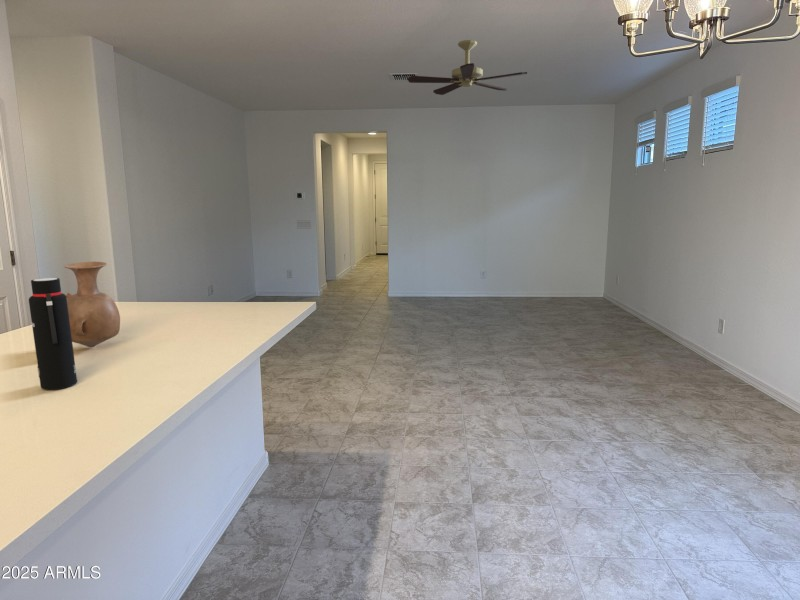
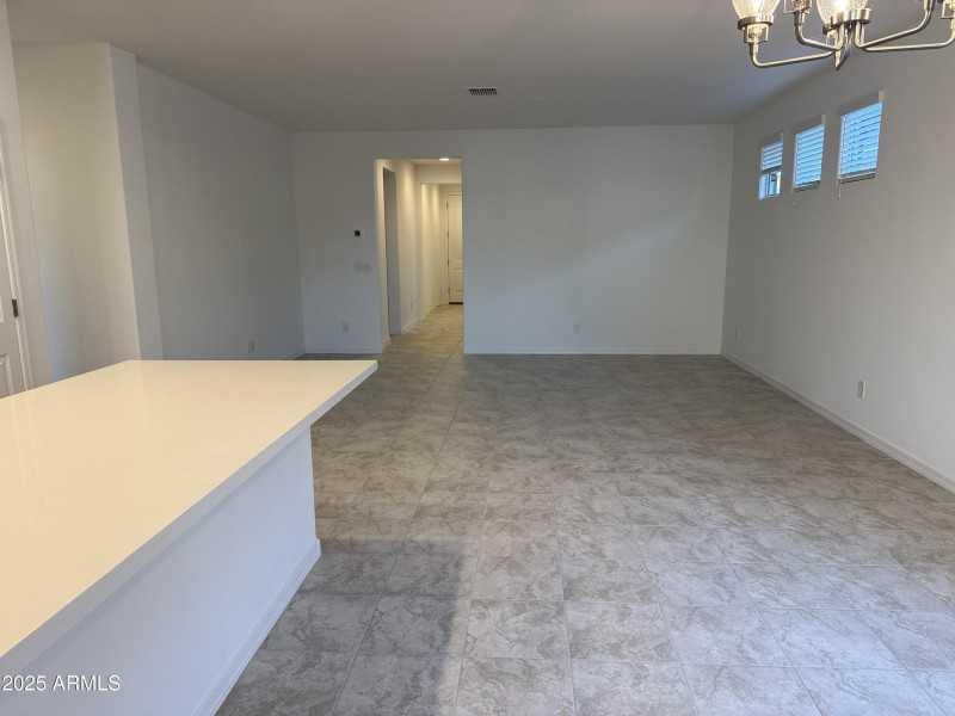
- vase (88, 305)
- water bottle (52, 333)
- ceiling fan (466, 63)
